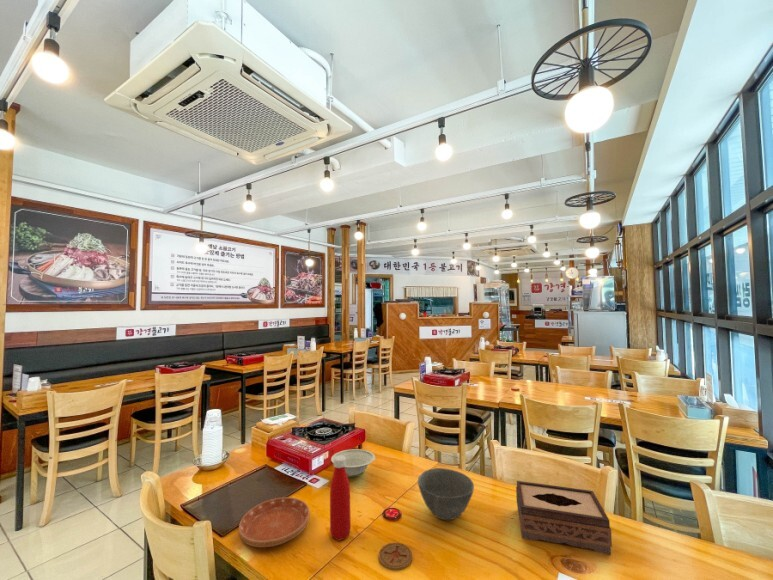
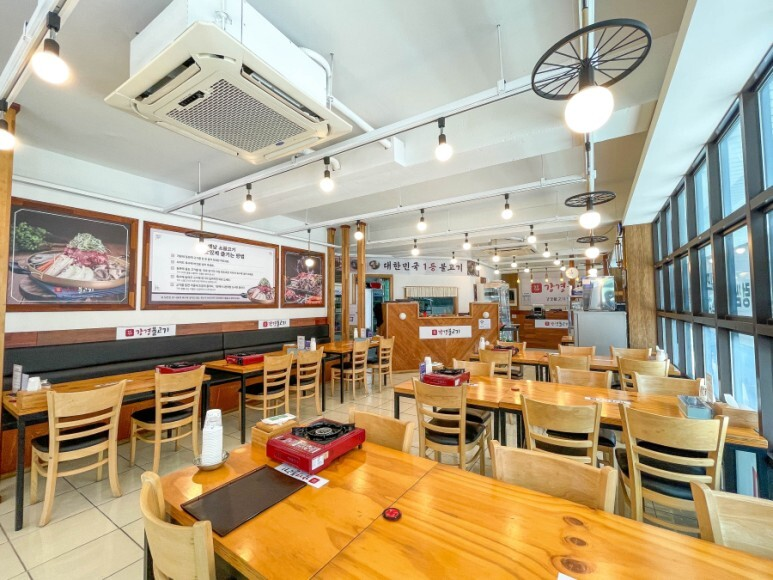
- bowl (446, 497)
- bottle (340, 496)
- coaster (395, 555)
- saucer (275, 522)
- tissue box (558, 513)
- bowl (353, 465)
